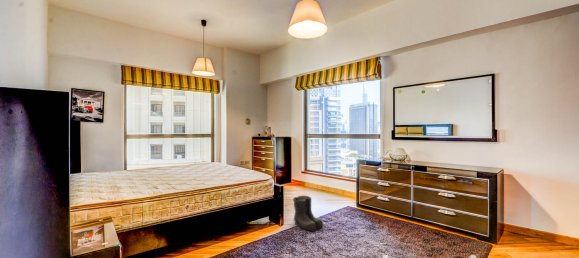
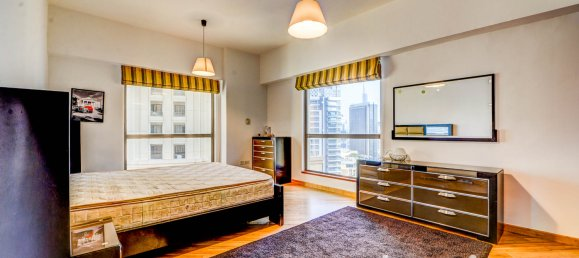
- boots (307, 212)
